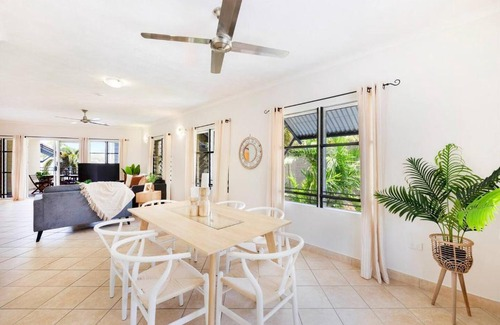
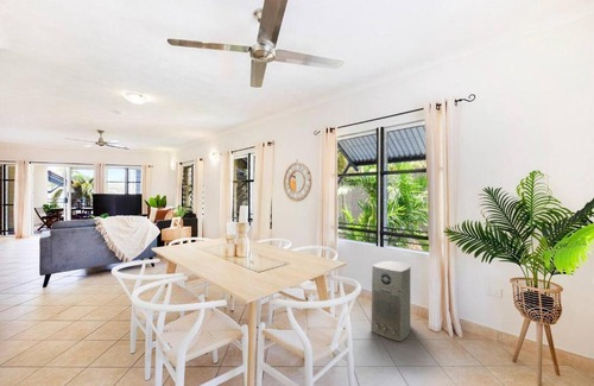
+ air purifier (392, 297)
